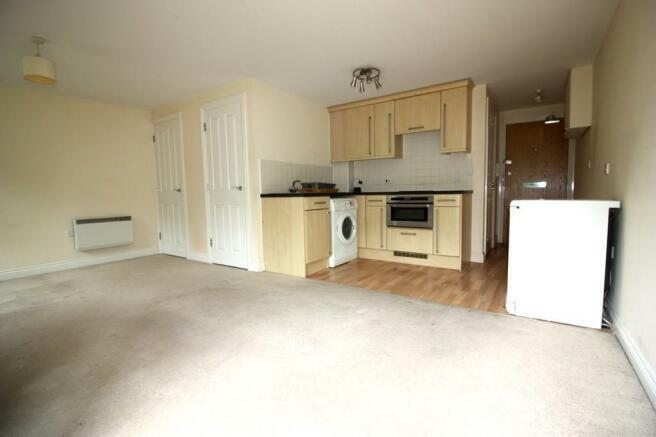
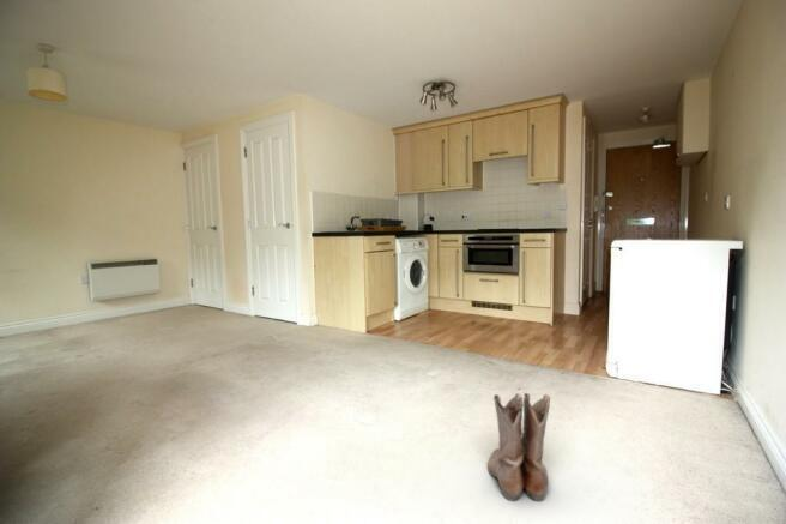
+ boots (516, 432)
